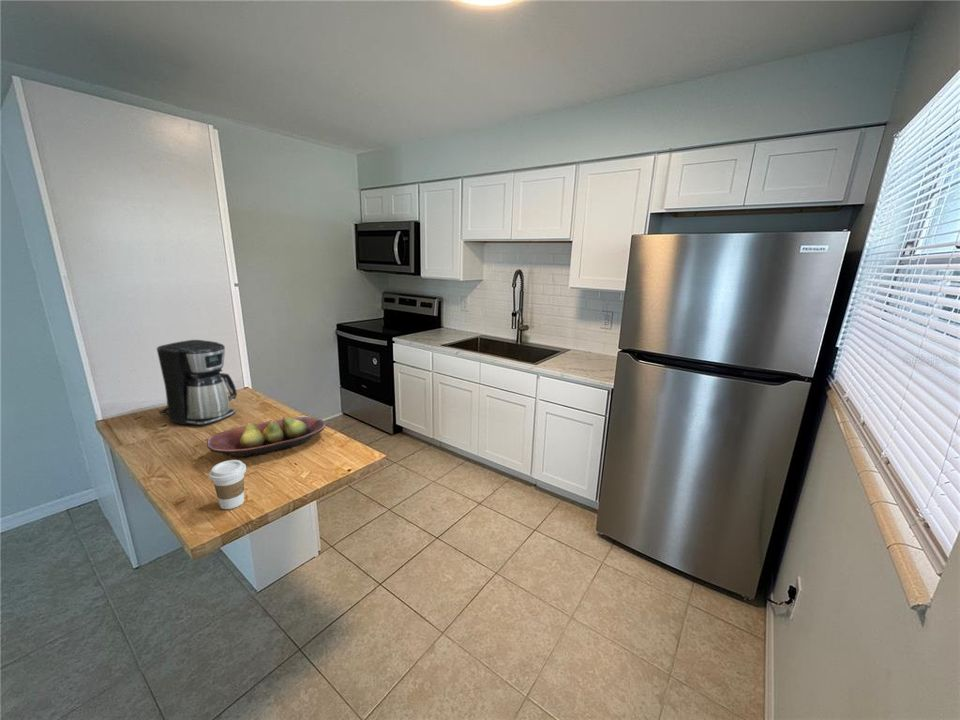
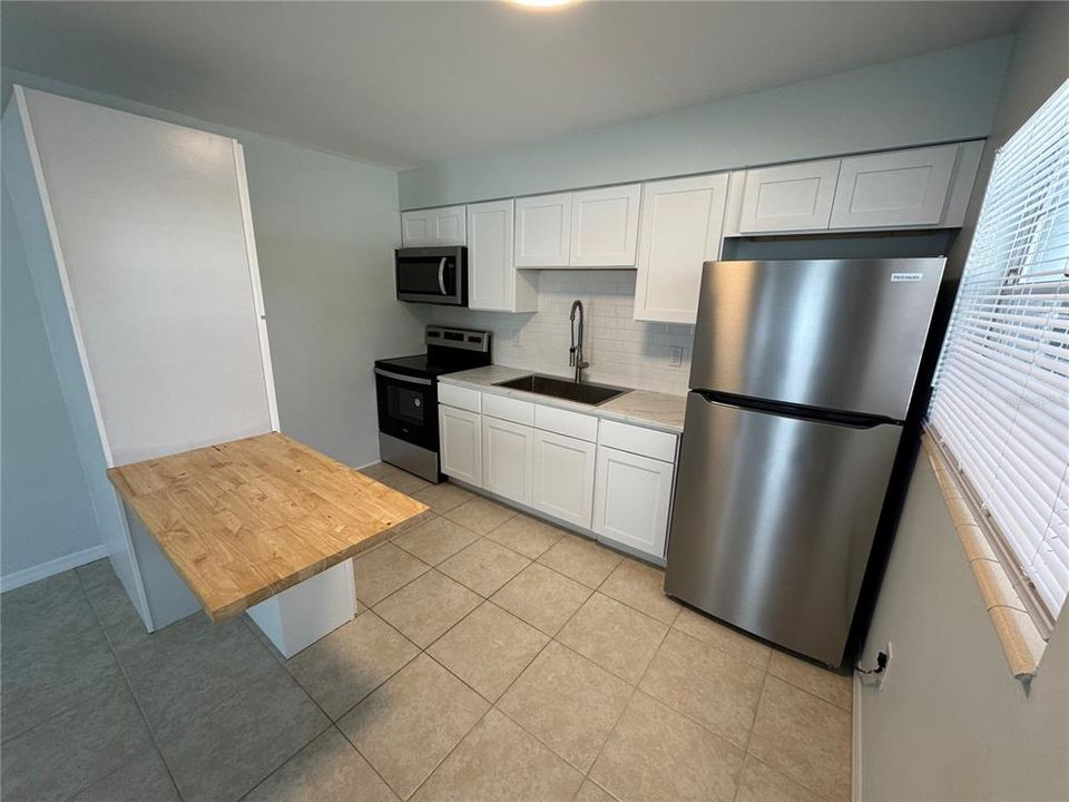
- fruit bowl (270, 433)
- coffee cup (229, 484)
- coffee maker (198, 378)
